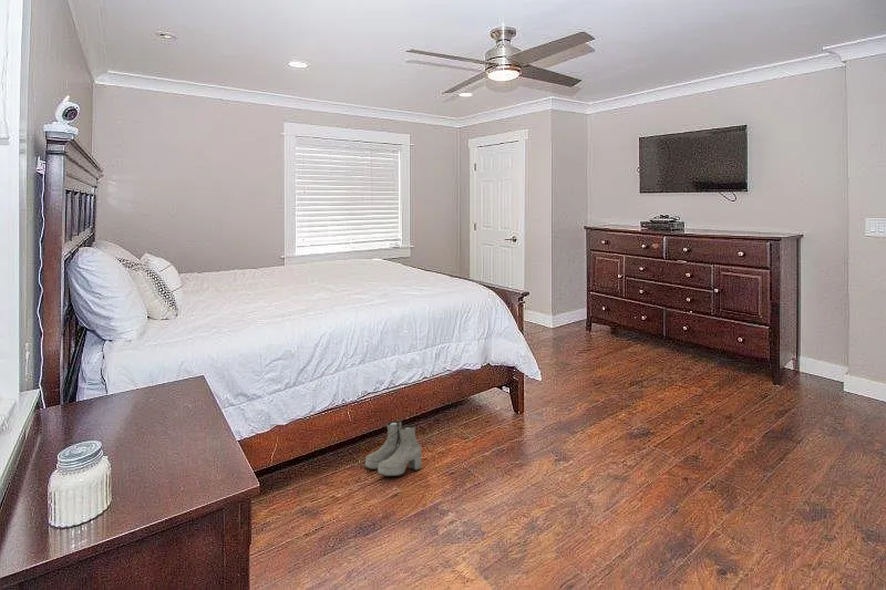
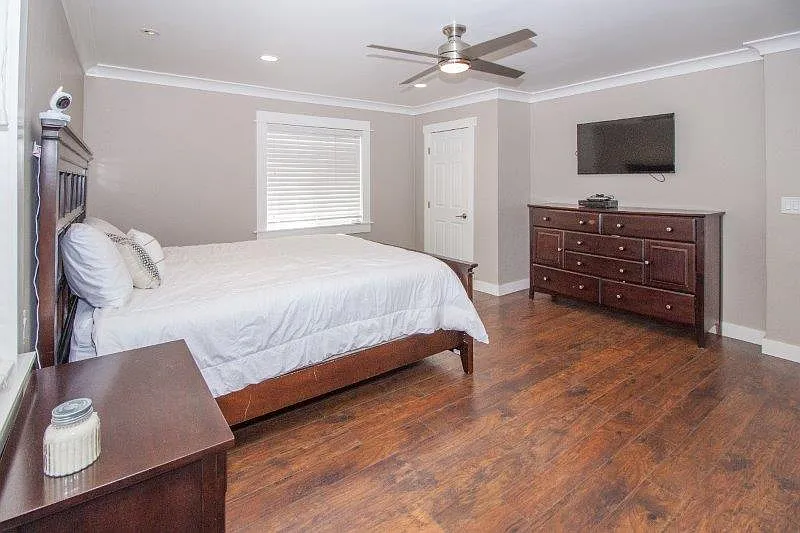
- boots (393, 446)
